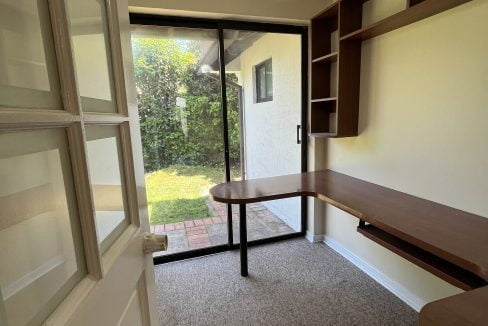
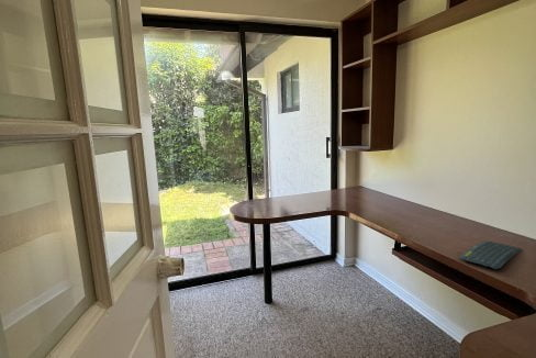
+ keyboard (491, 251)
